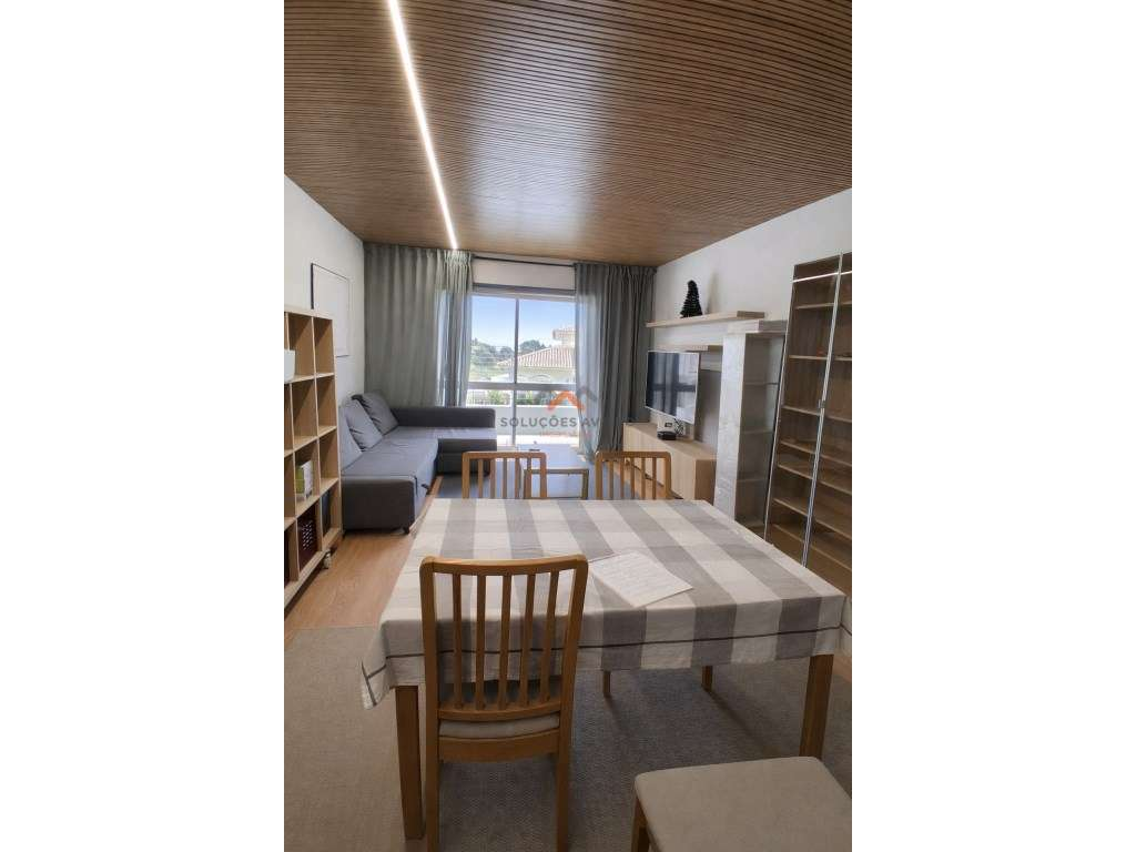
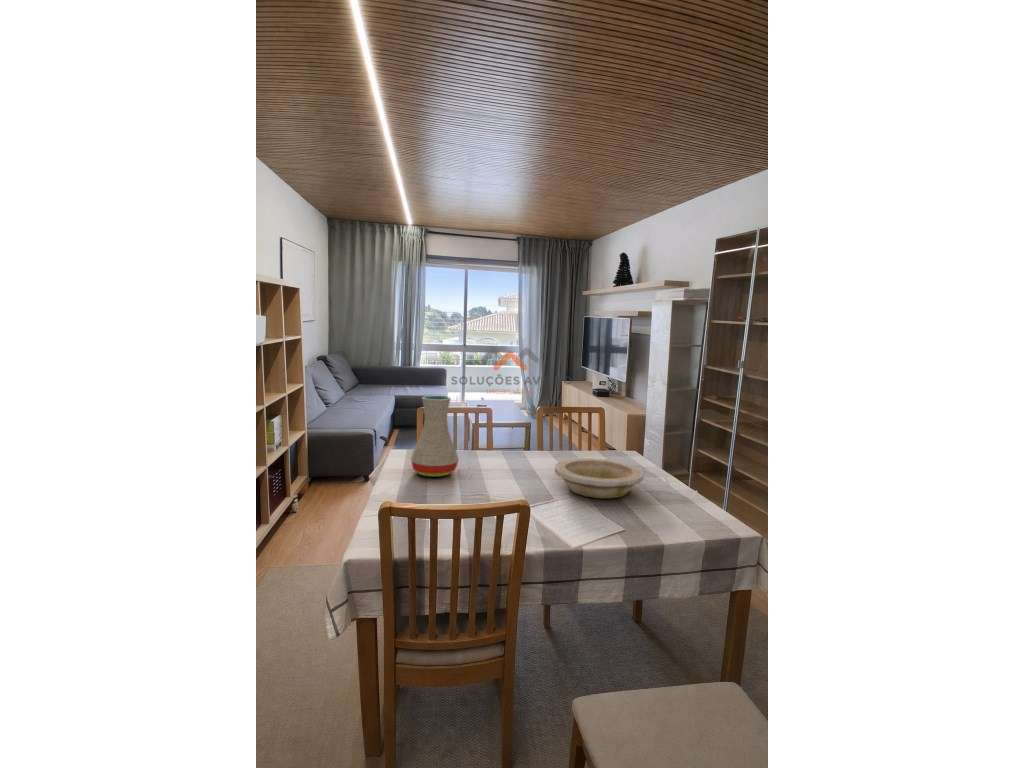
+ bowl (598, 479)
+ vase (435, 435)
